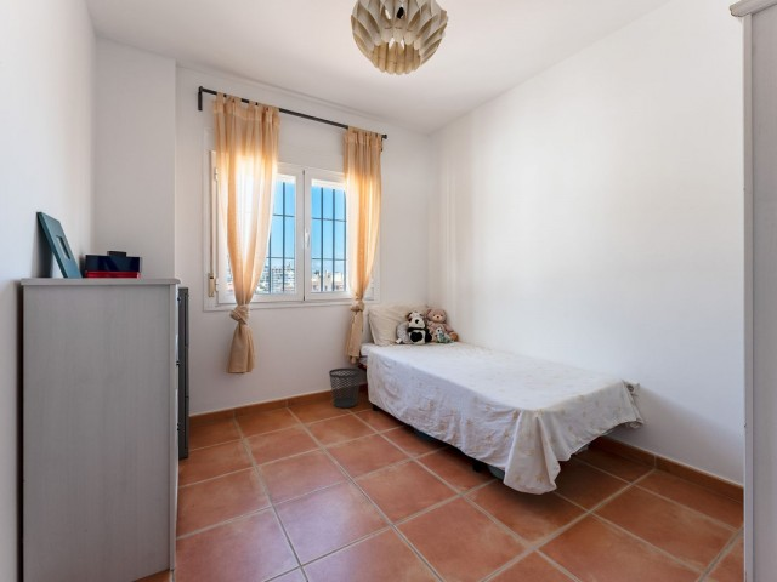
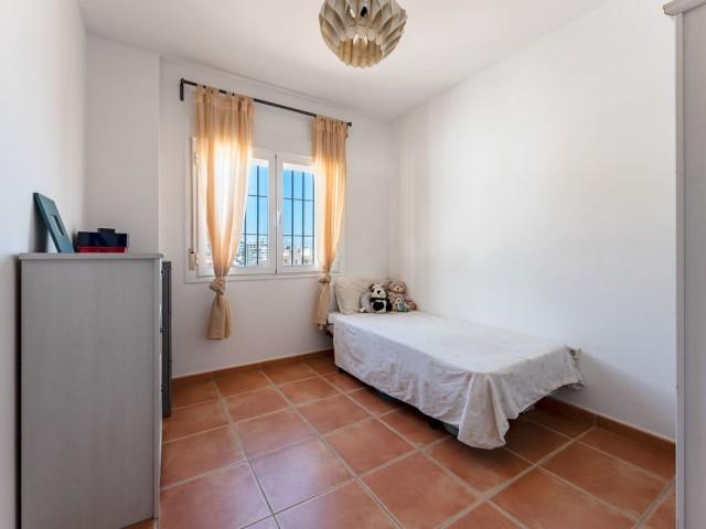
- wastebasket (345, 388)
